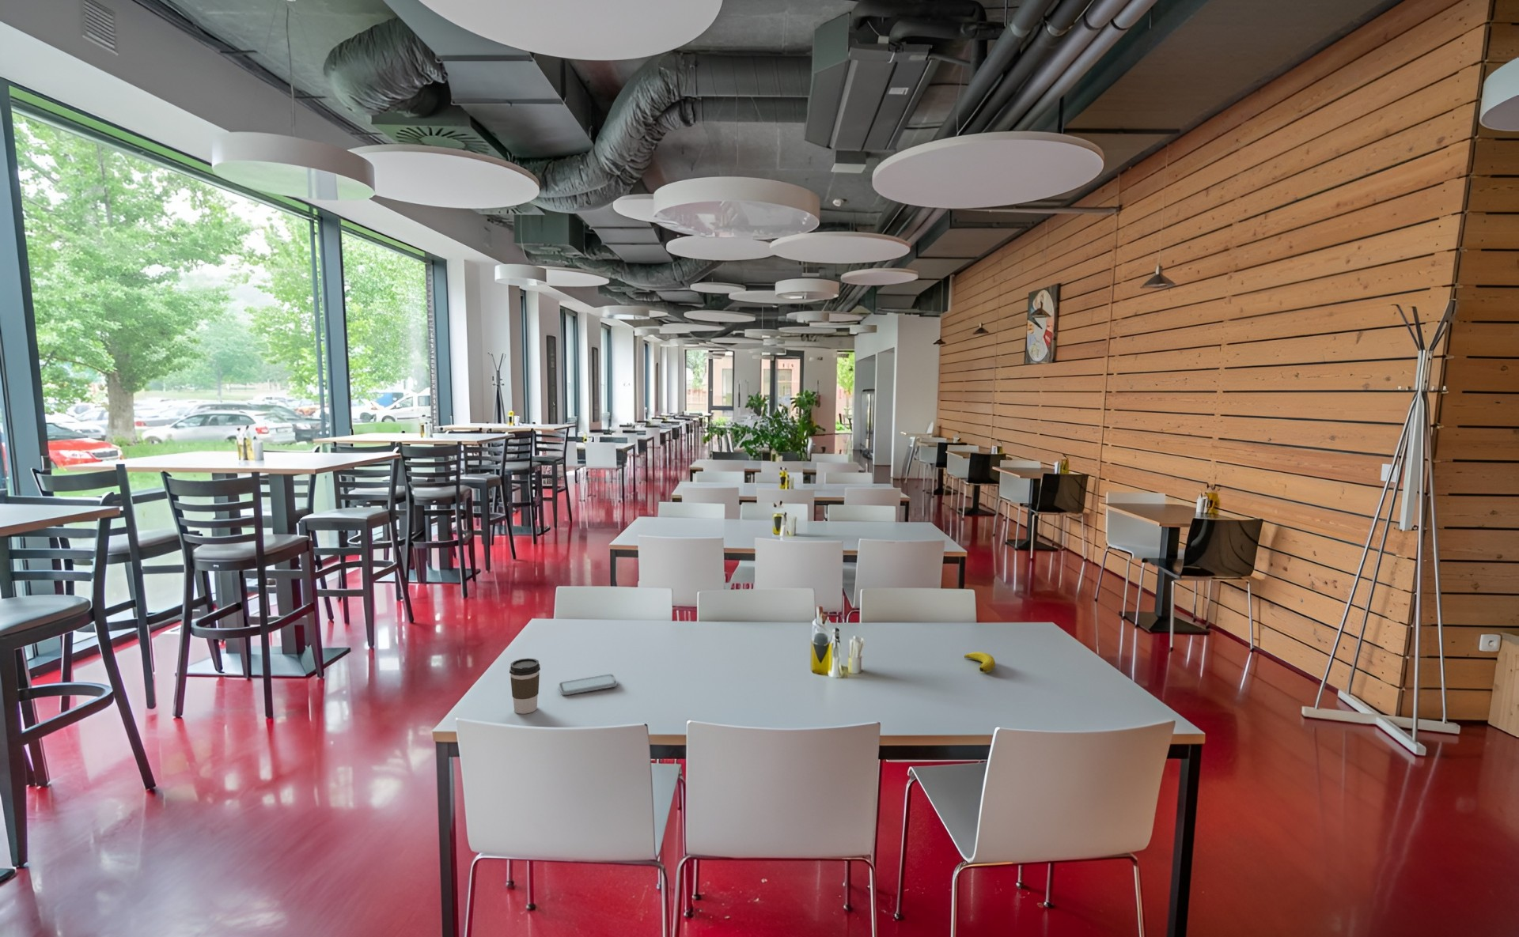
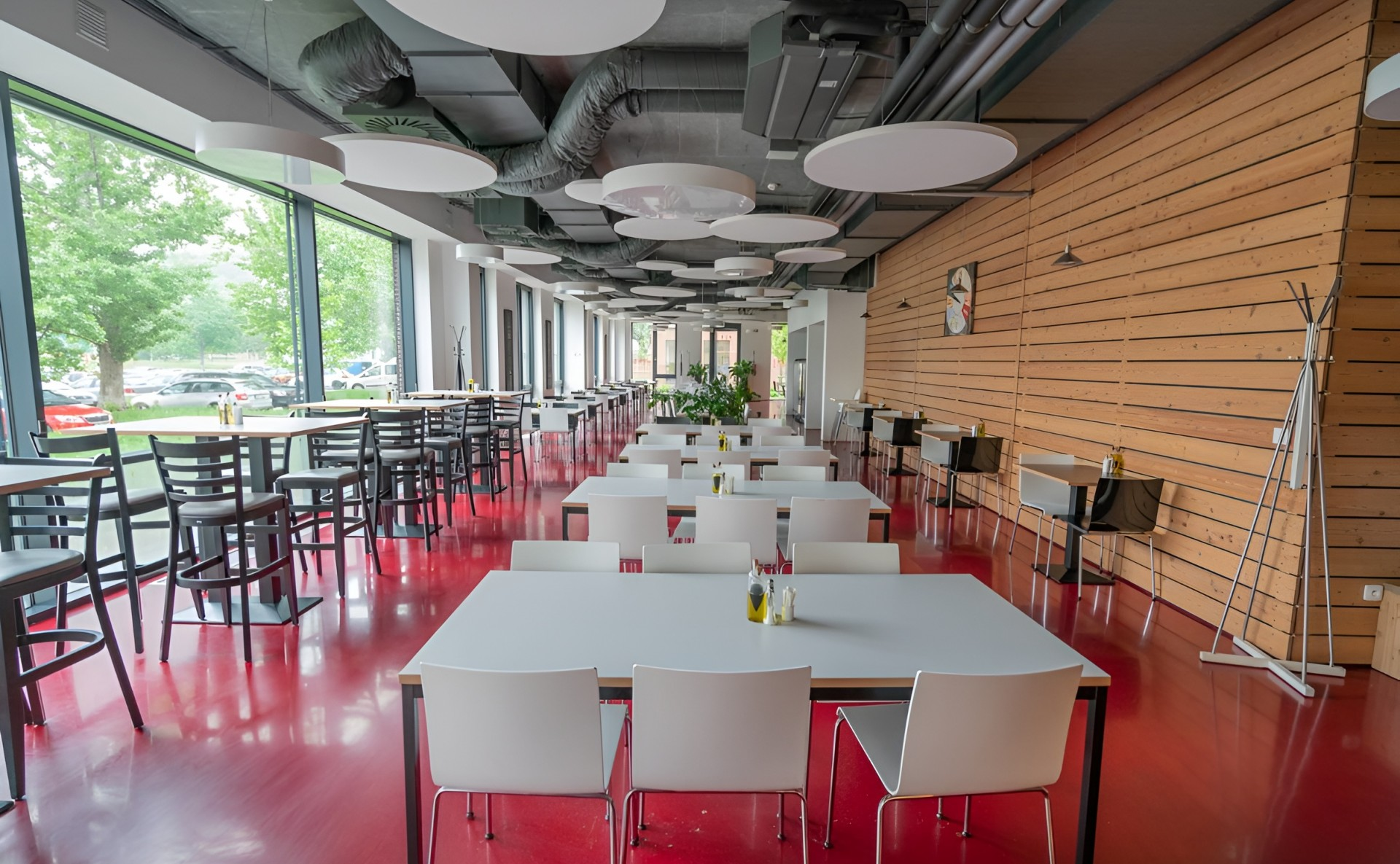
- smartphone (588, 684)
- coffee cup (524, 685)
- banana (981, 660)
